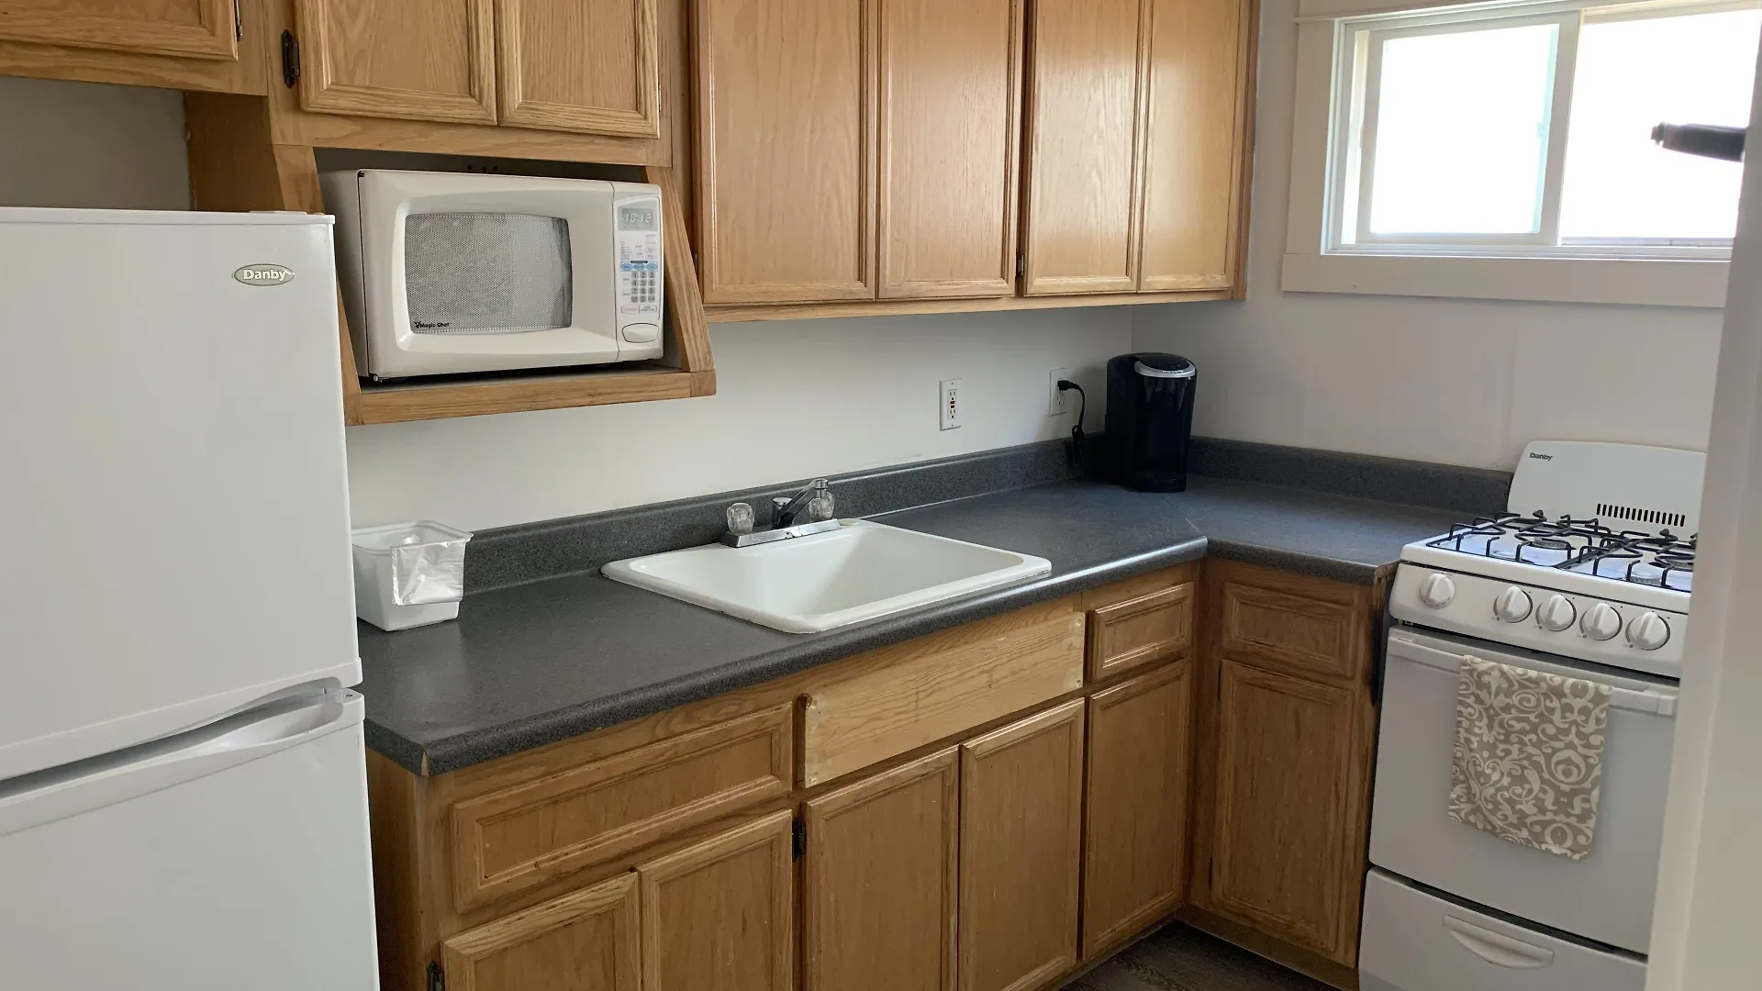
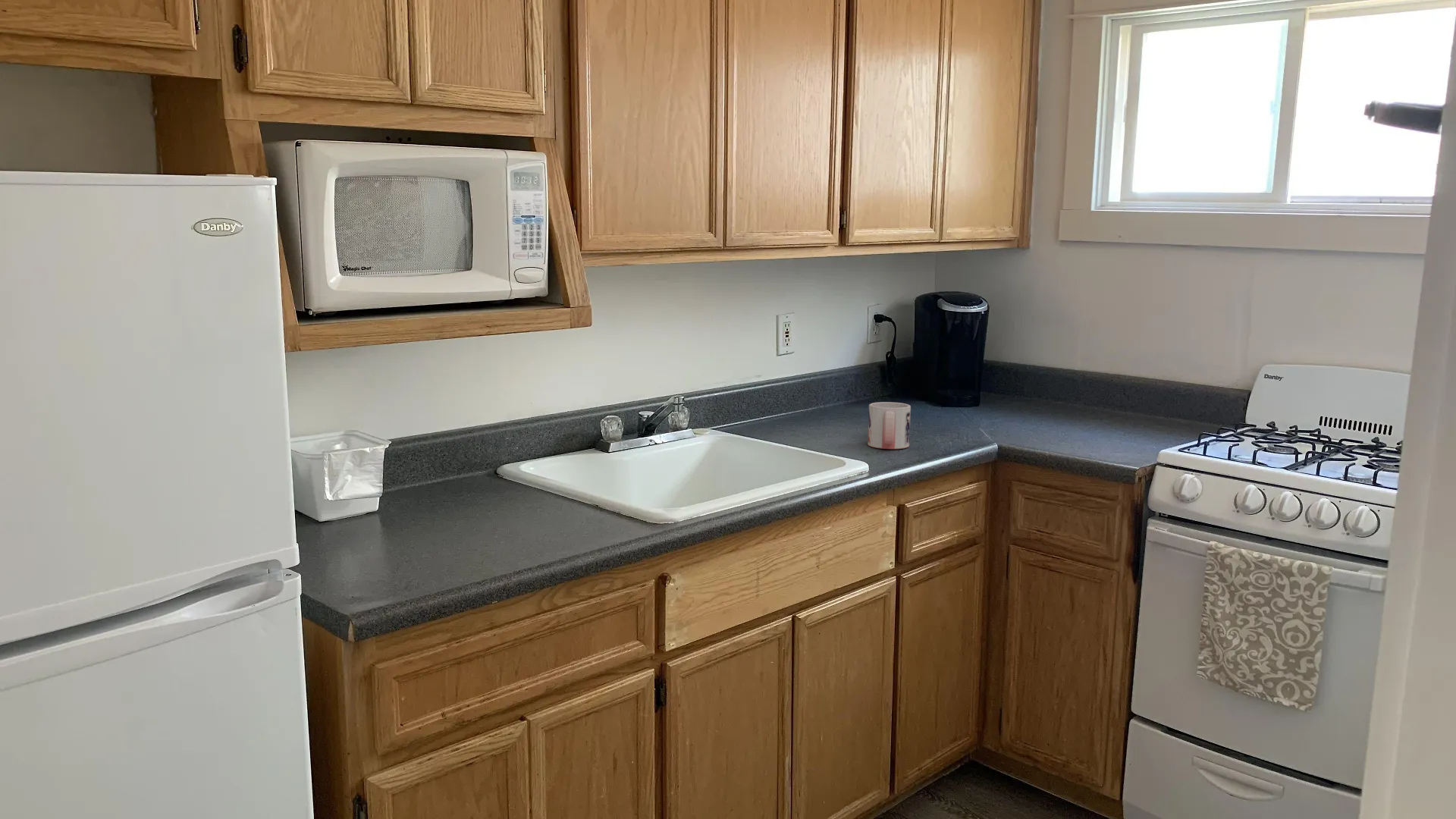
+ mug (889, 426)
